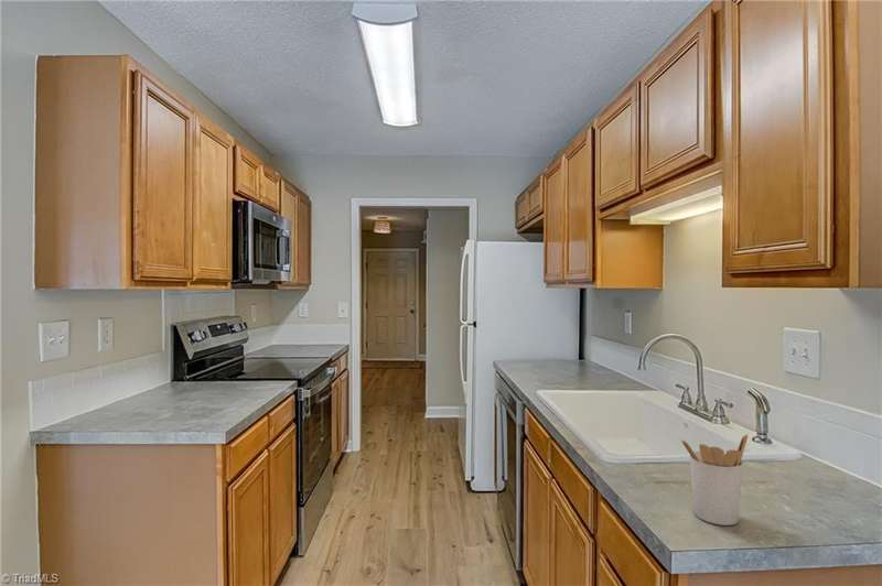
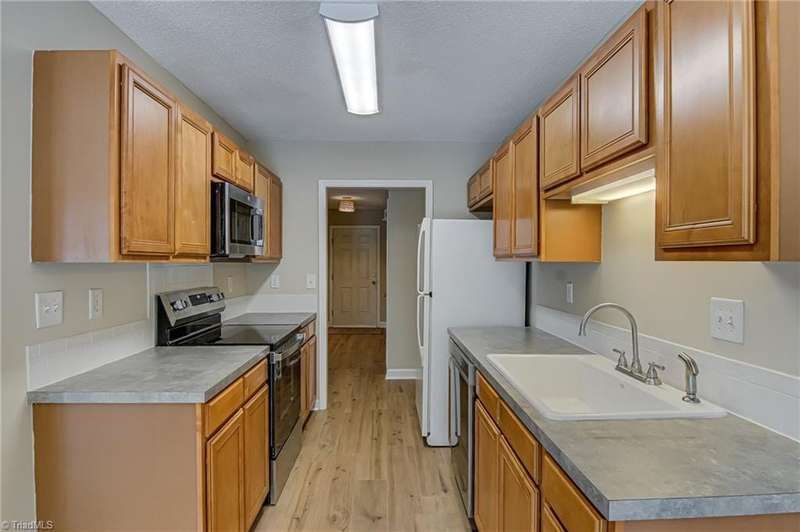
- utensil holder (717, 477)
